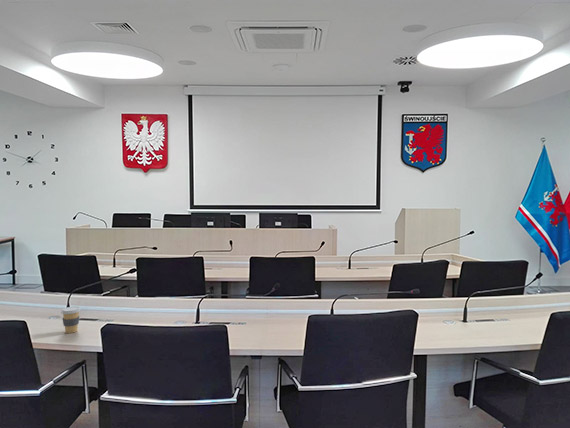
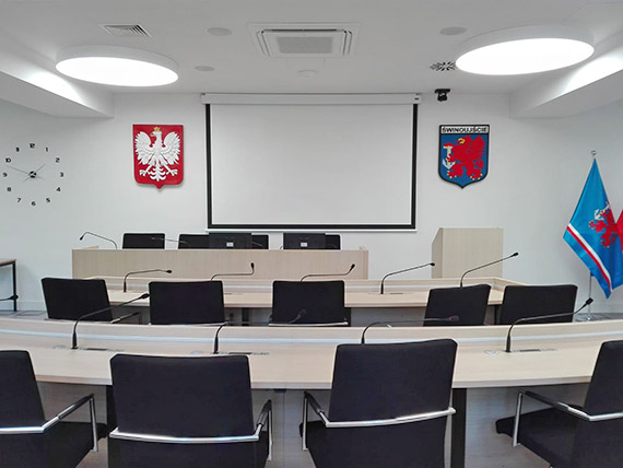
- coffee cup (71, 320)
